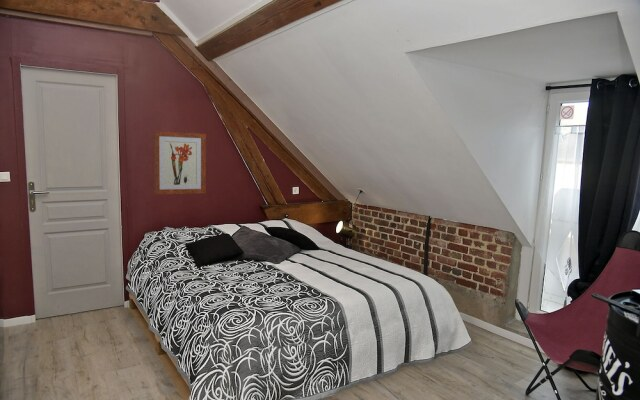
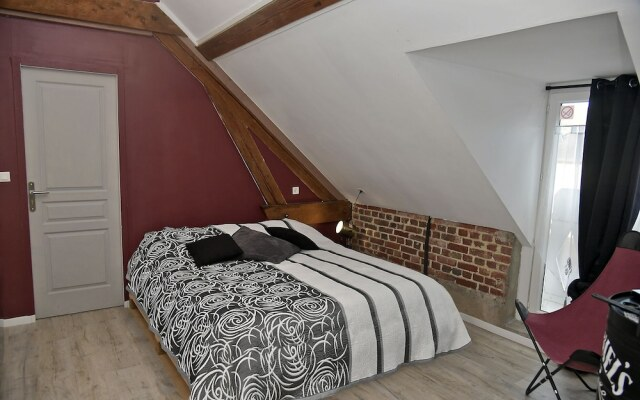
- wall art (180, 163)
